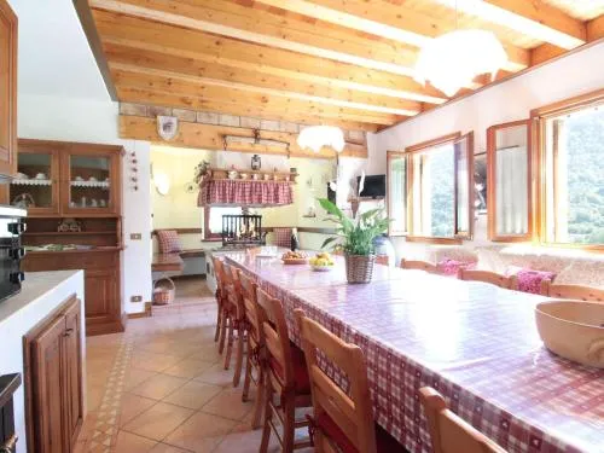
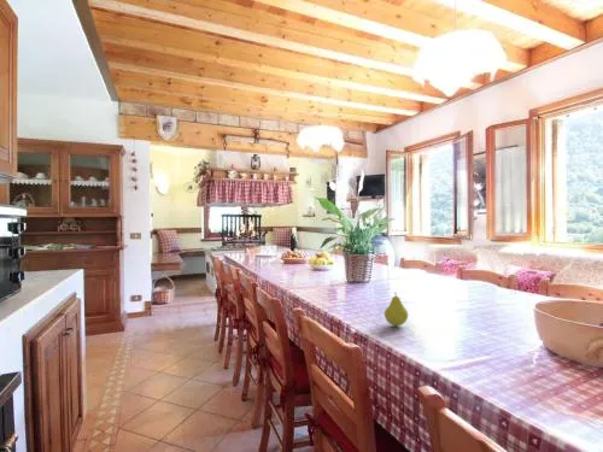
+ fruit (396, 307)
